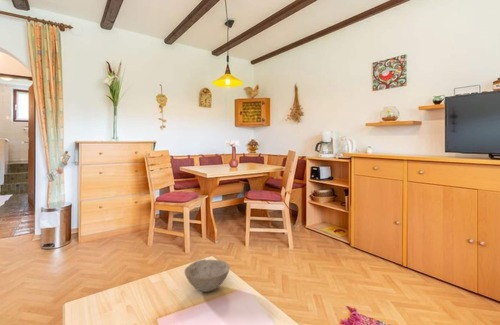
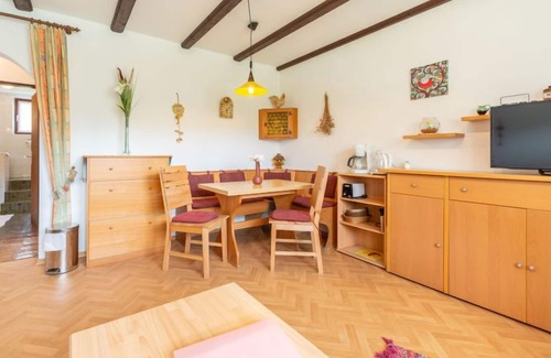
- bowl (207, 278)
